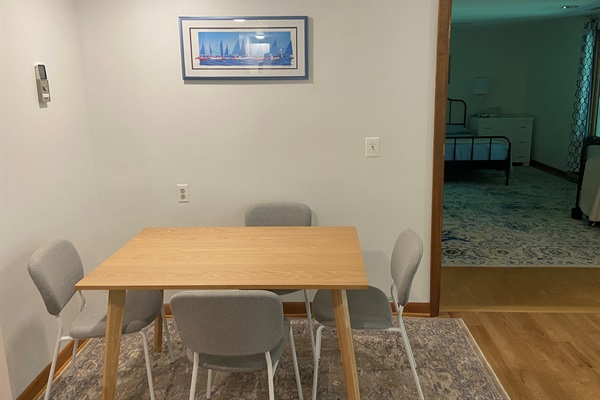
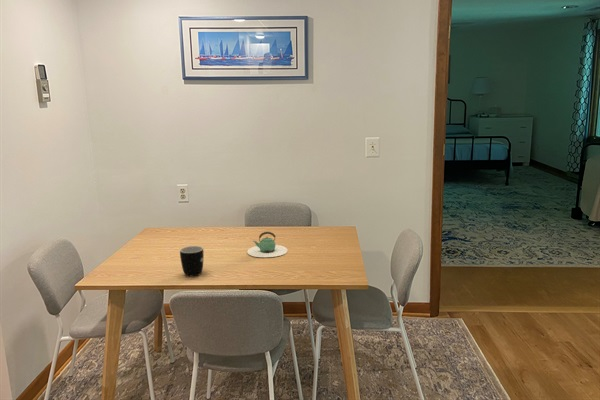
+ teapot (267, 241)
+ mug (192, 260)
